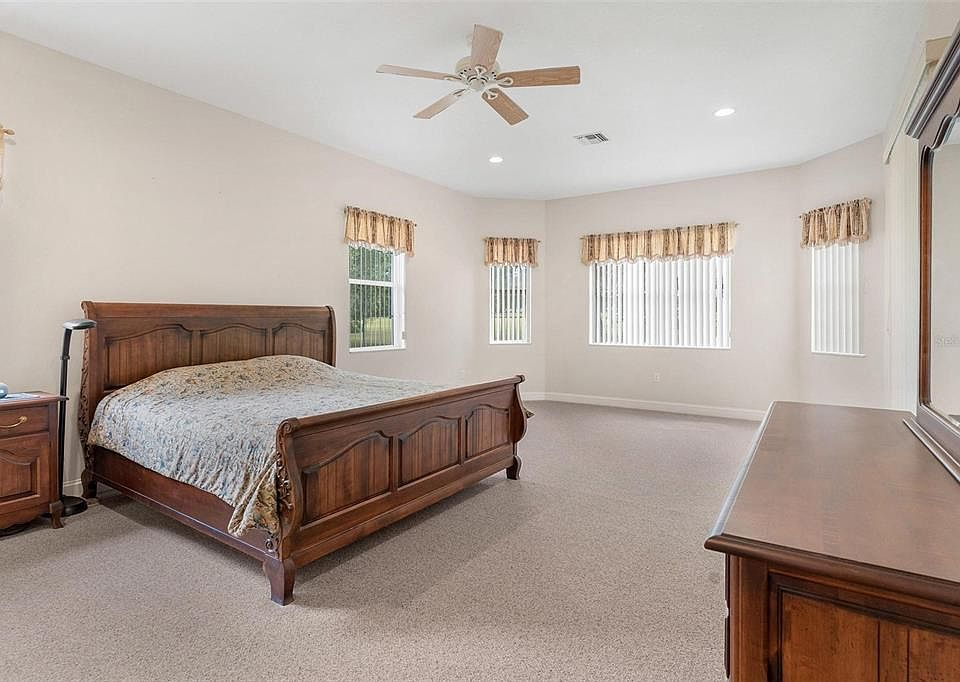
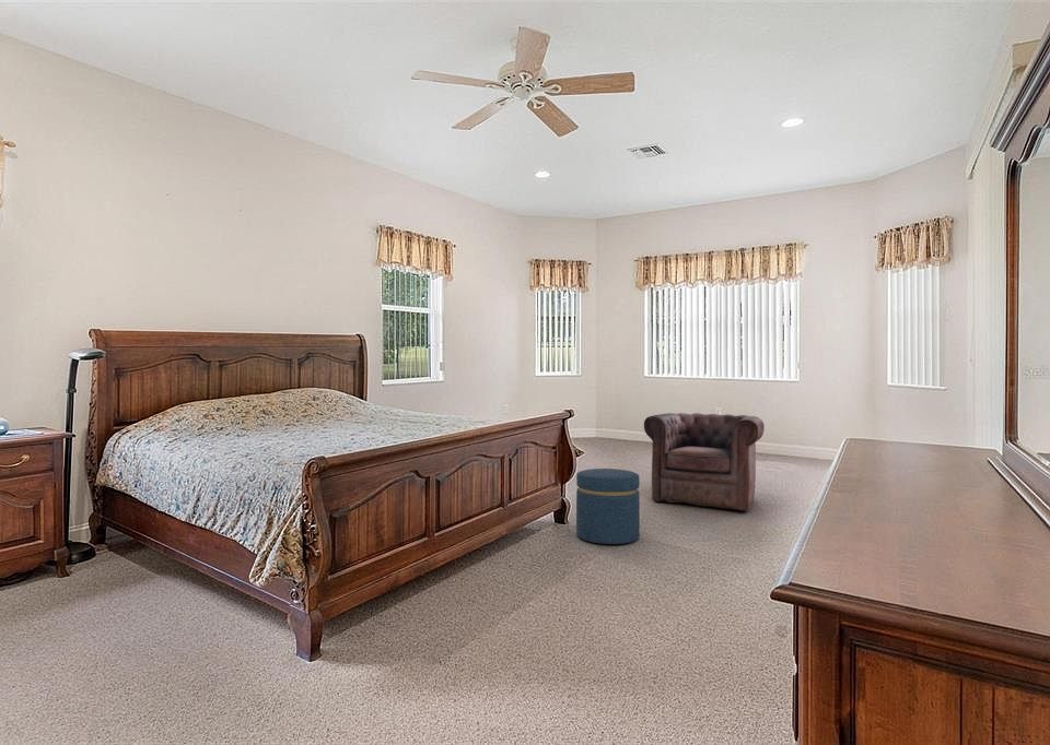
+ ottoman (607, 504)
+ armchair (707, 456)
